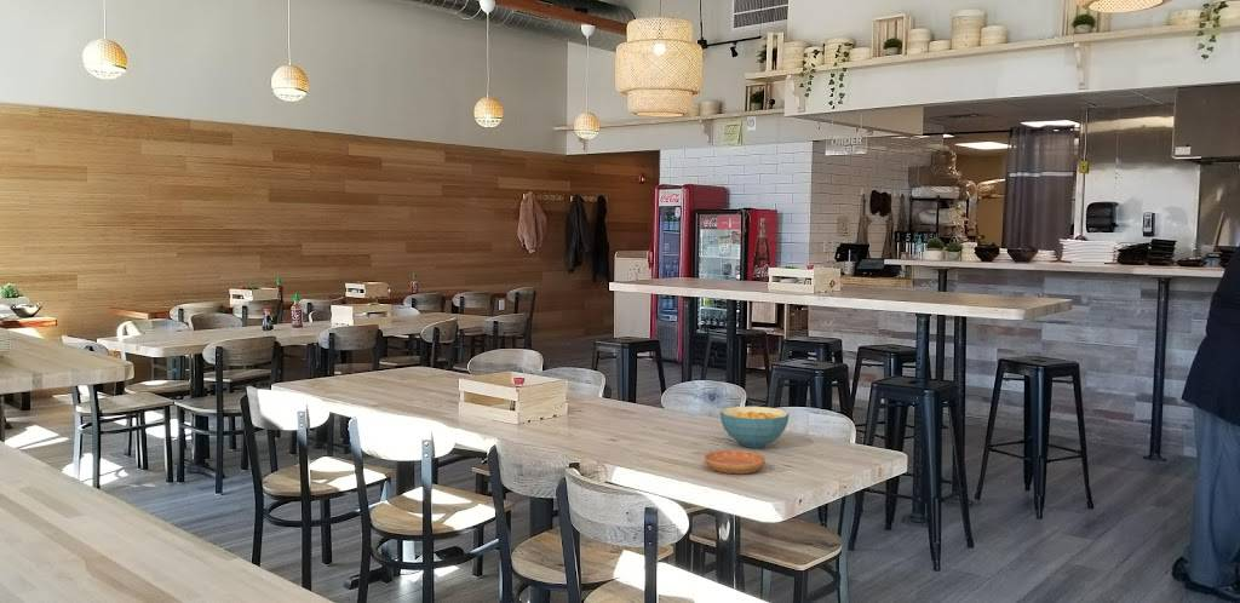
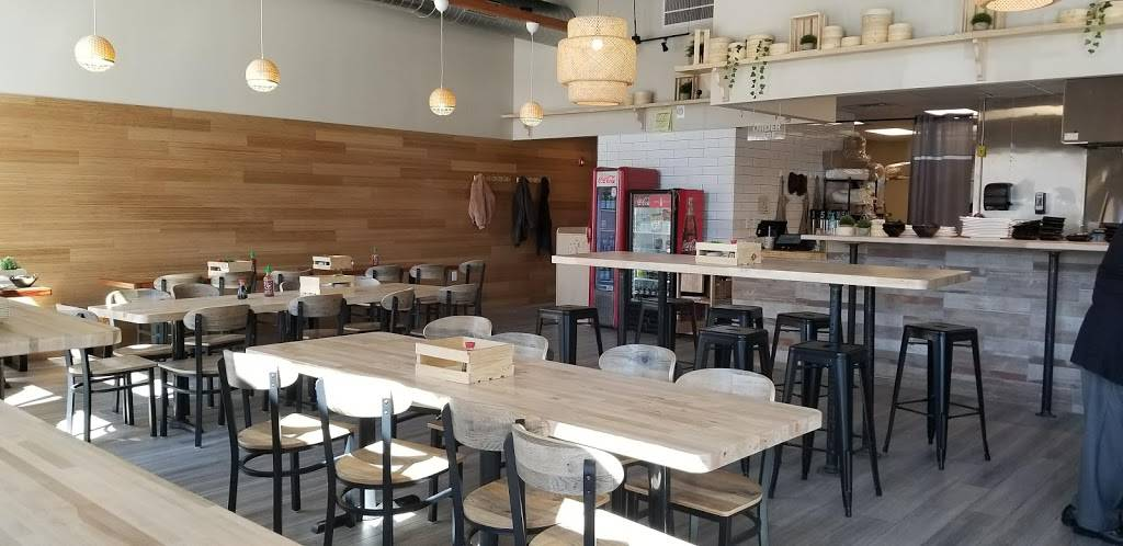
- cereal bowl (753, 429)
- saucer (734, 461)
